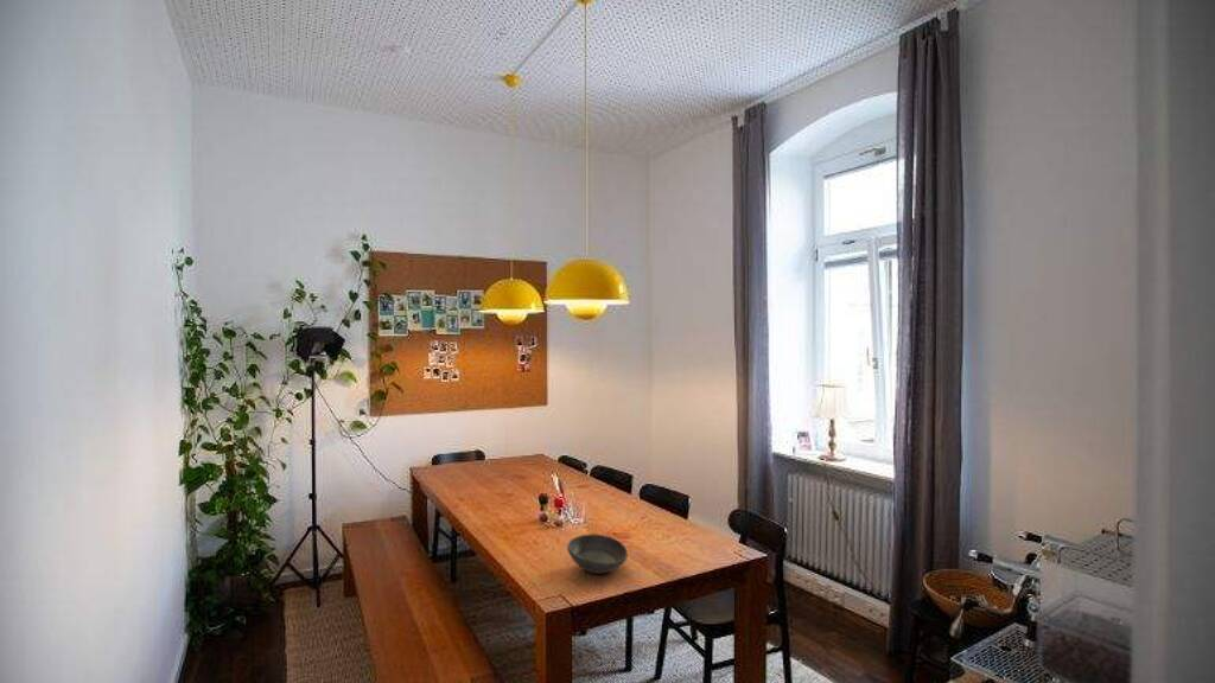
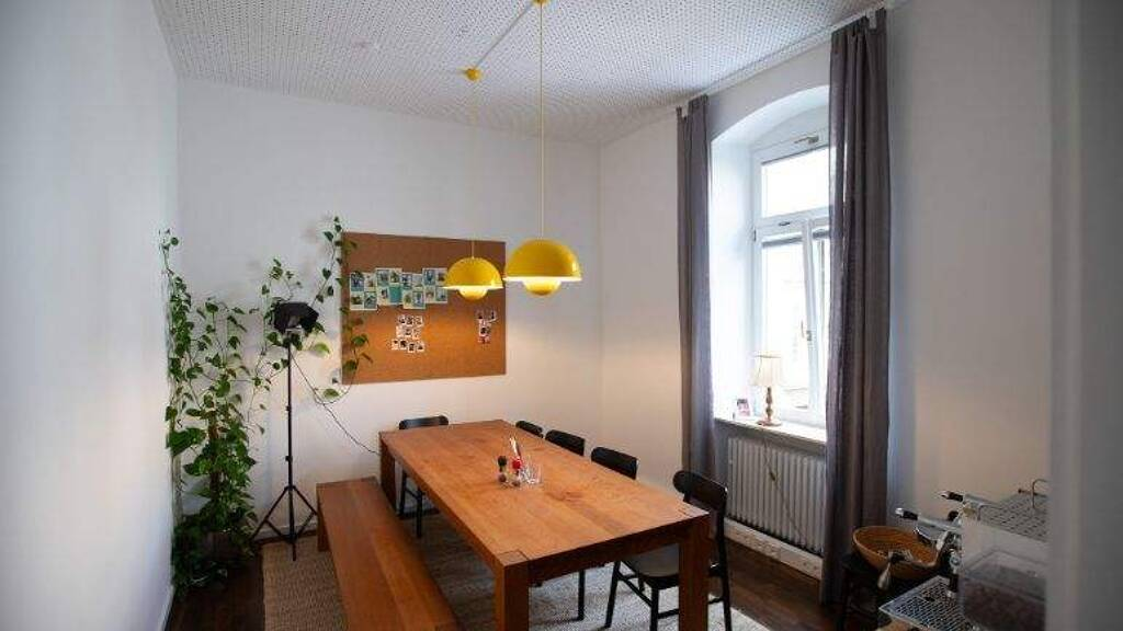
- bowl (597, 555)
